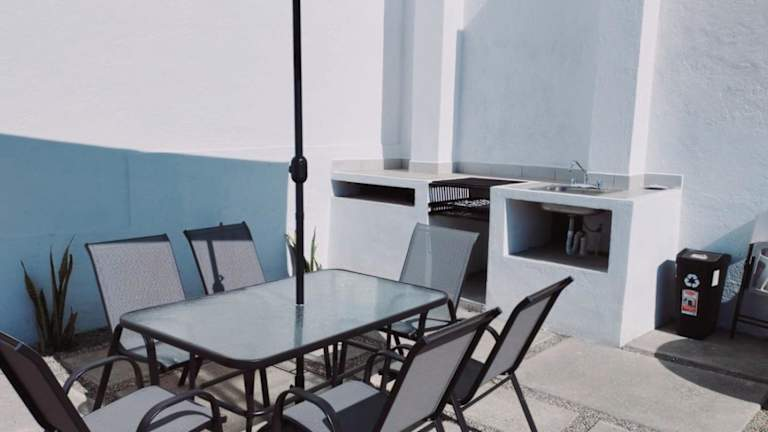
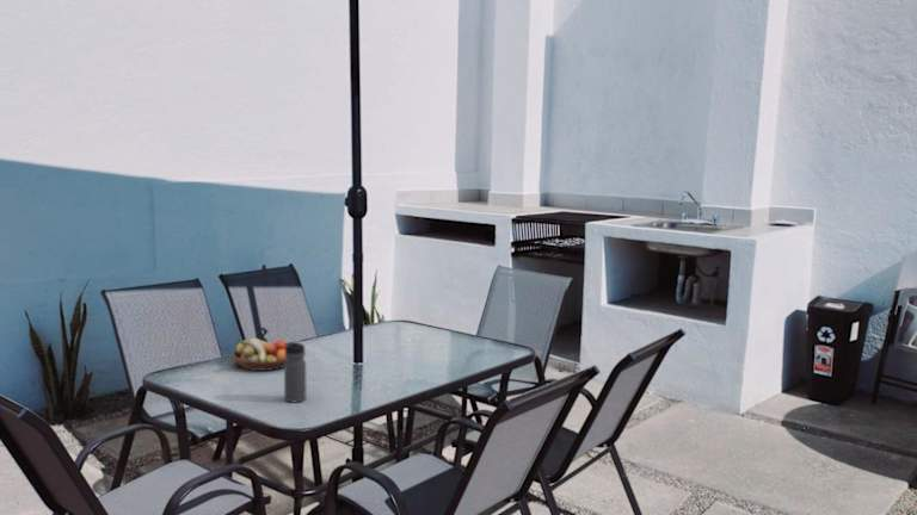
+ fruit bowl (264, 350)
+ water bottle (295, 370)
